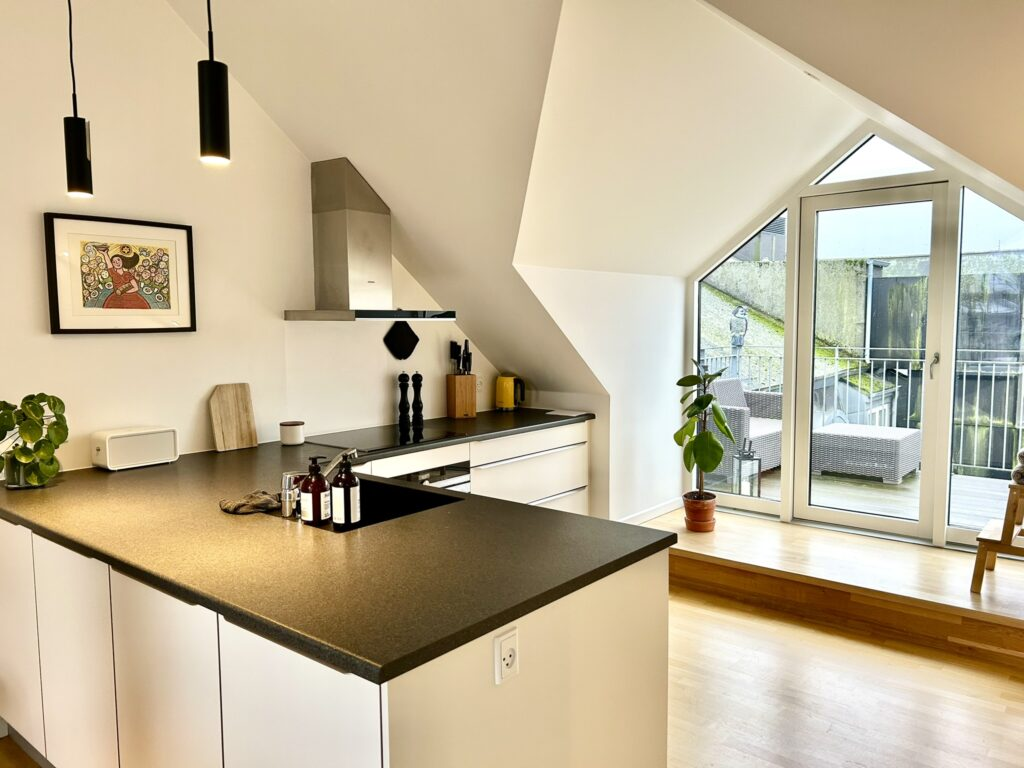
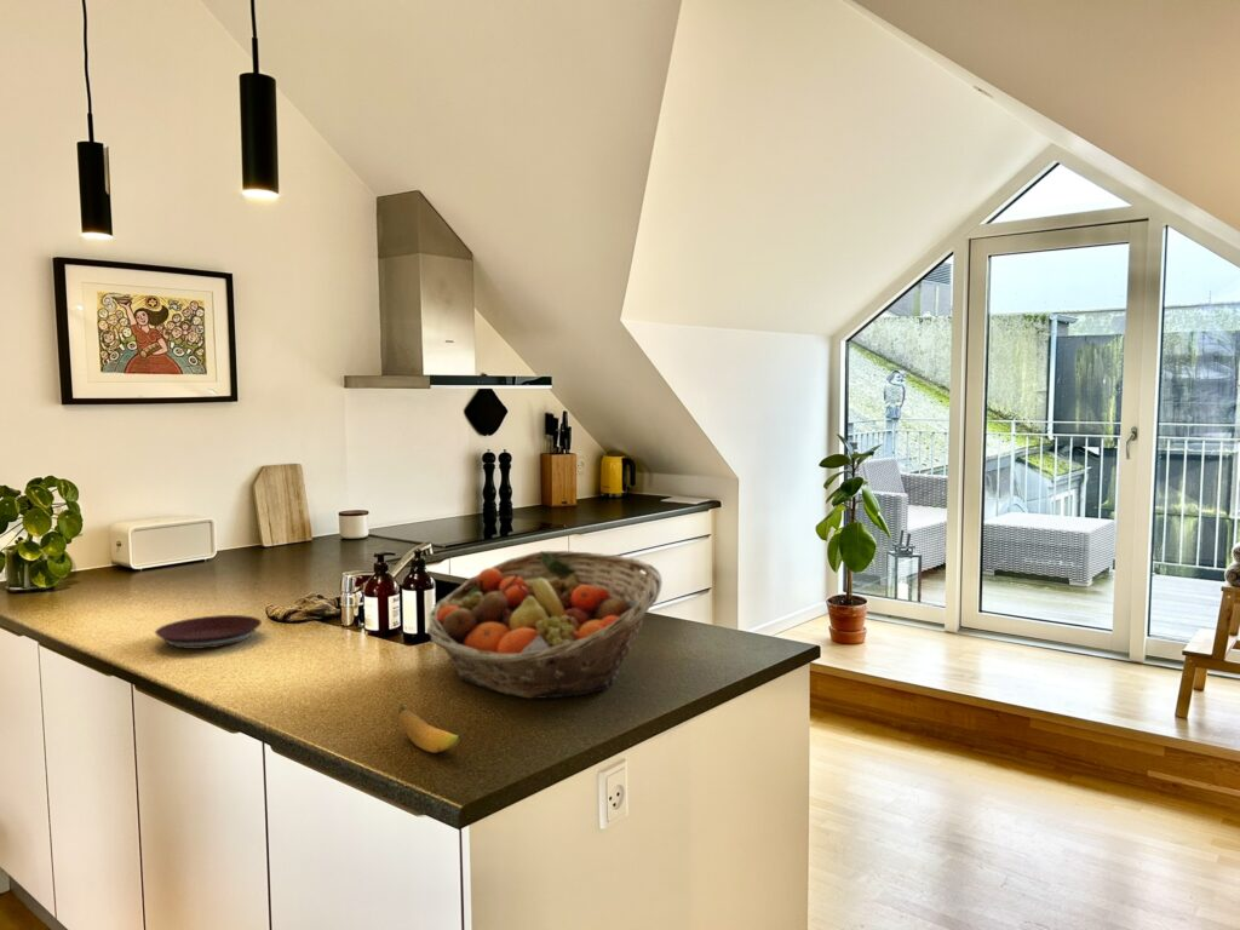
+ banana (430, 733)
+ fruit basket (544, 618)
+ plate (209, 632)
